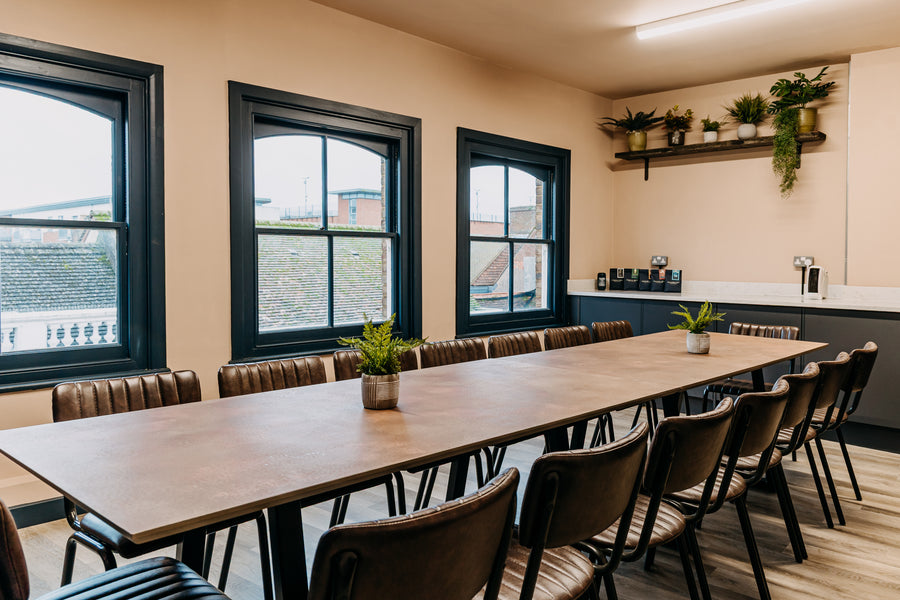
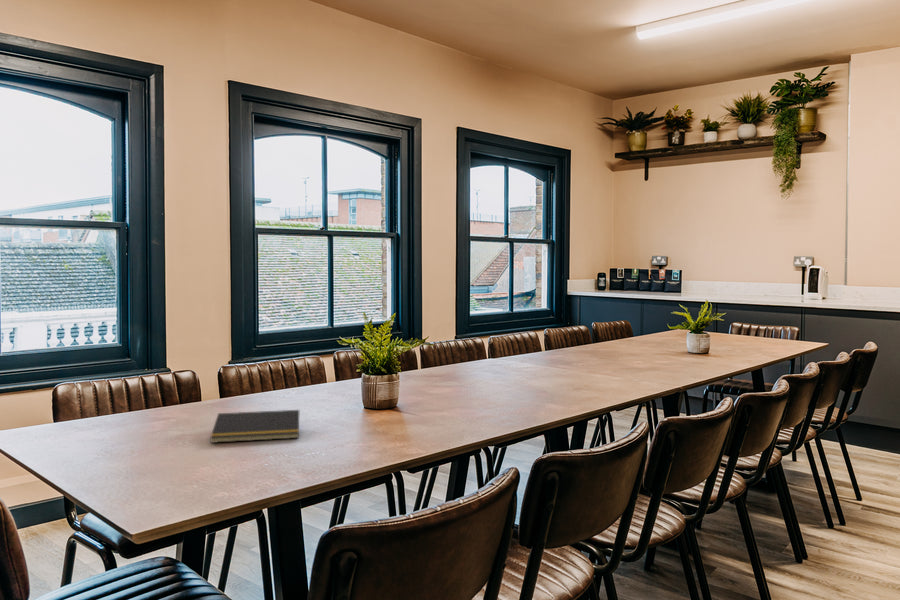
+ notepad (257, 425)
